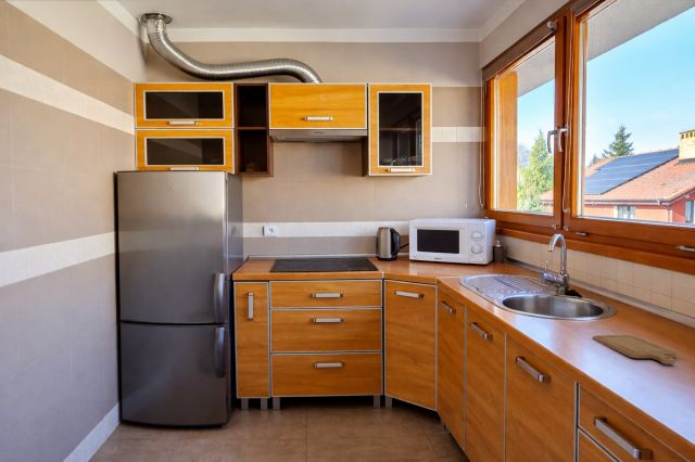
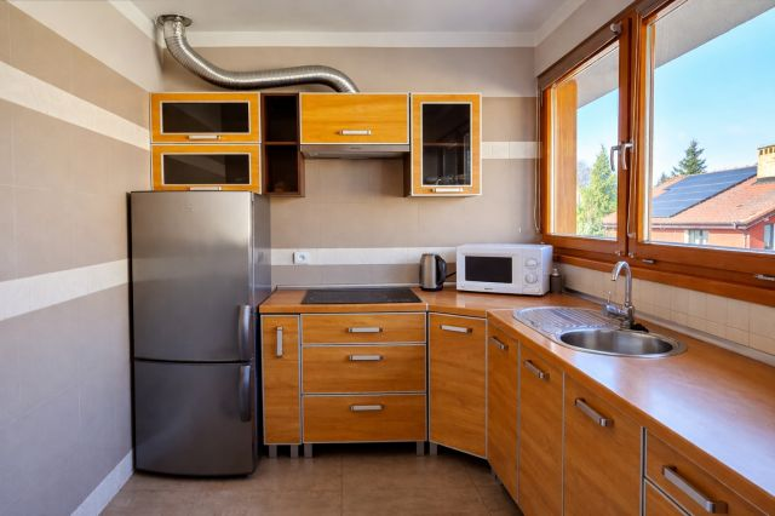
- chopping board (637, 348)
